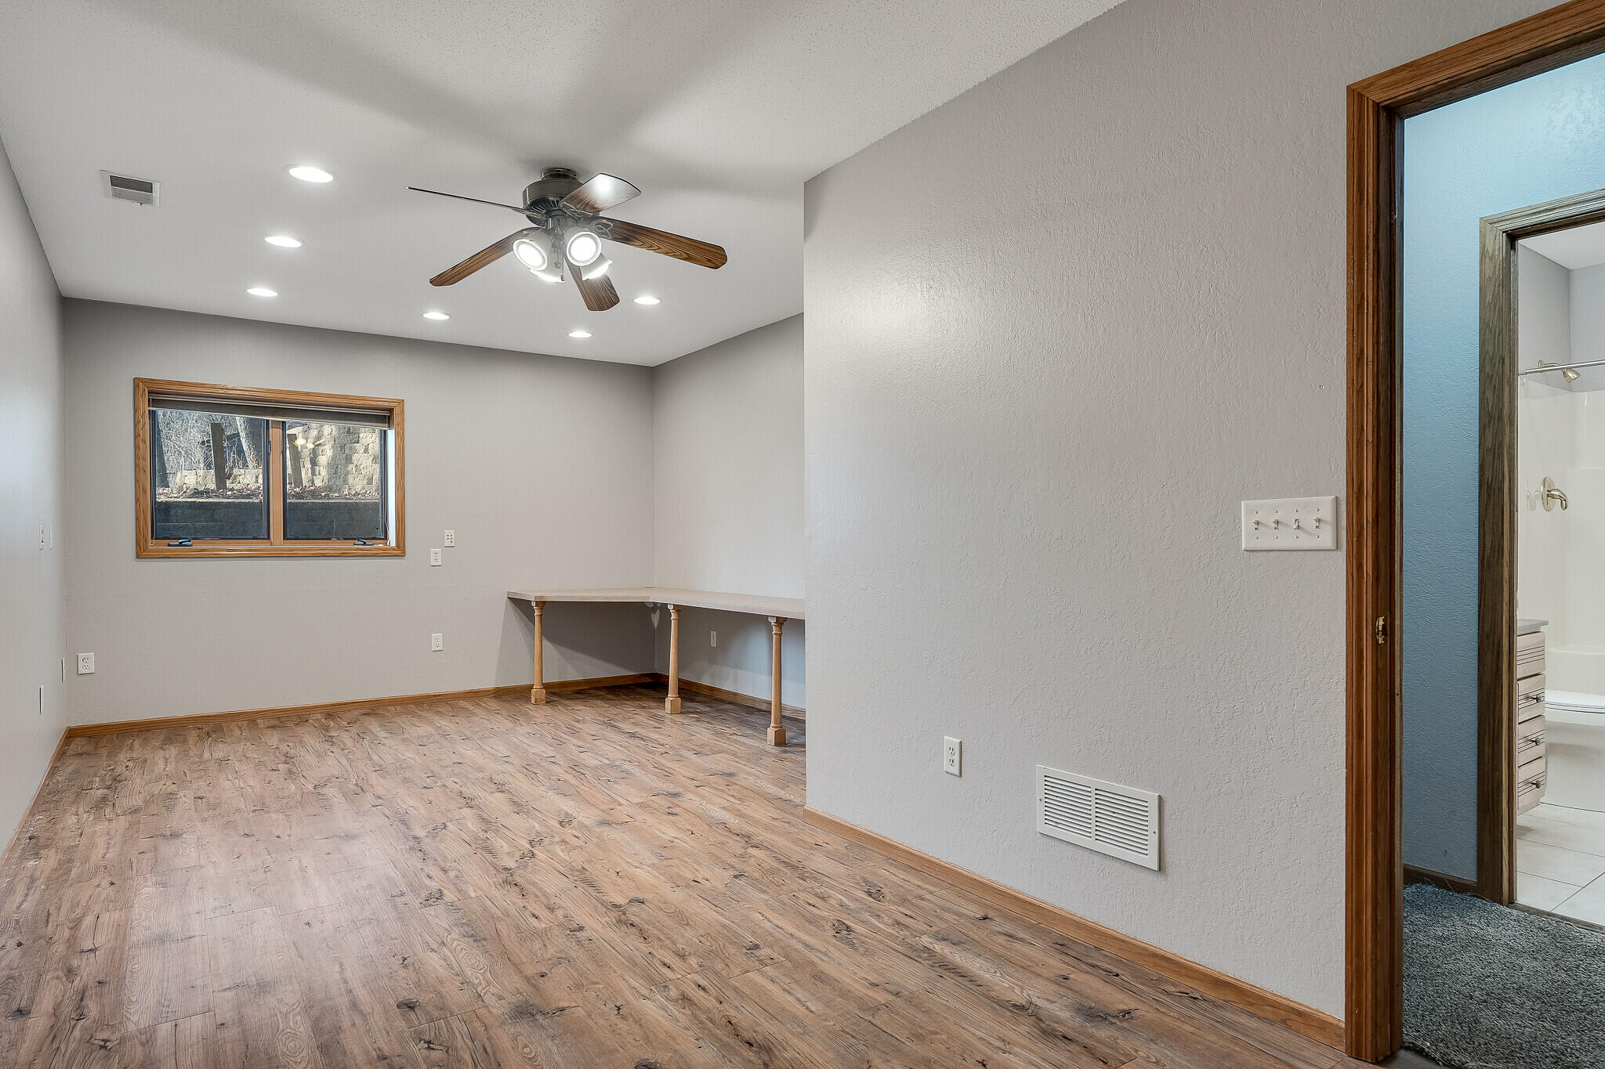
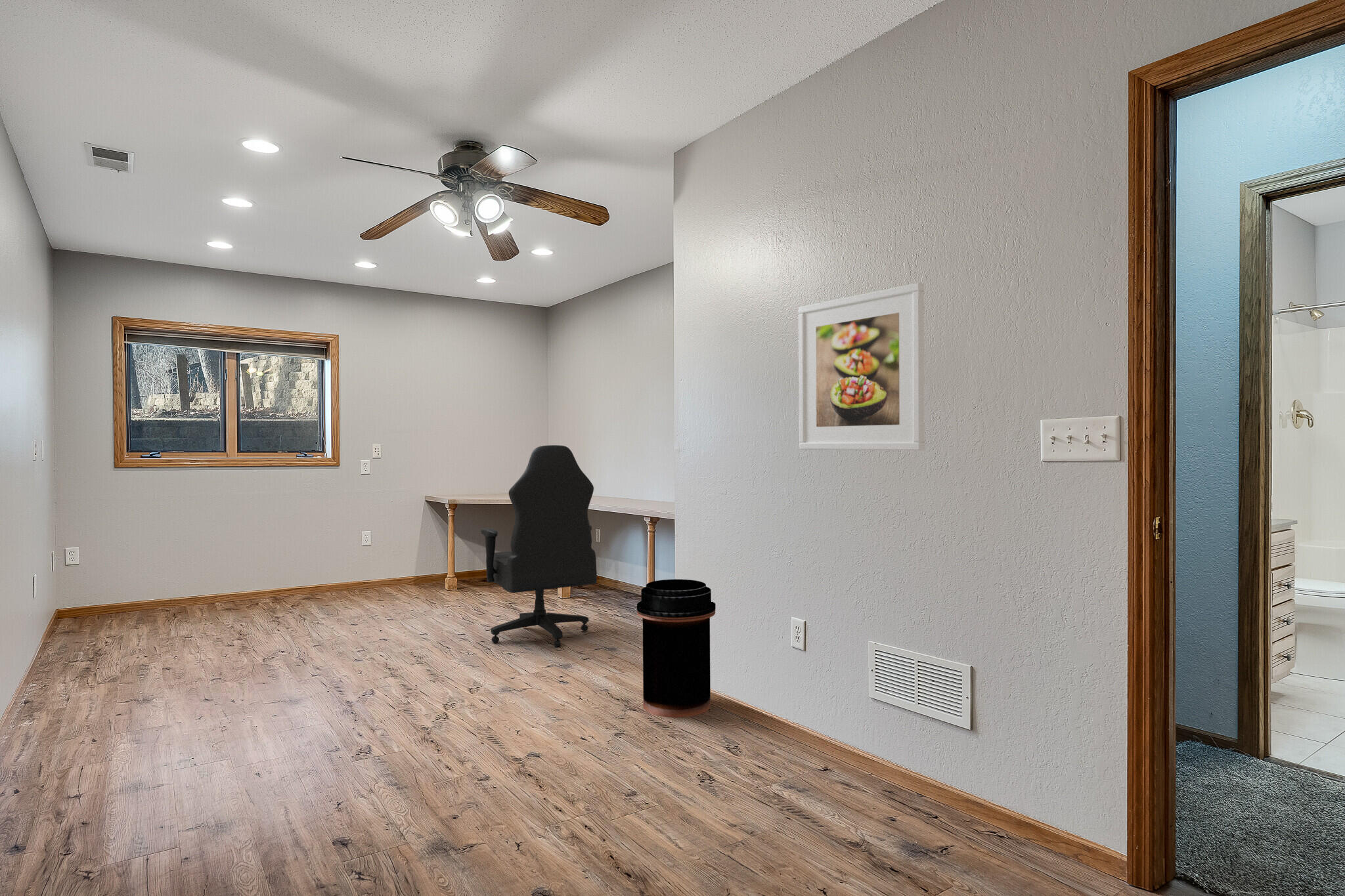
+ trash can (676, 645)
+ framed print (856, 373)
+ office chair (540, 541)
